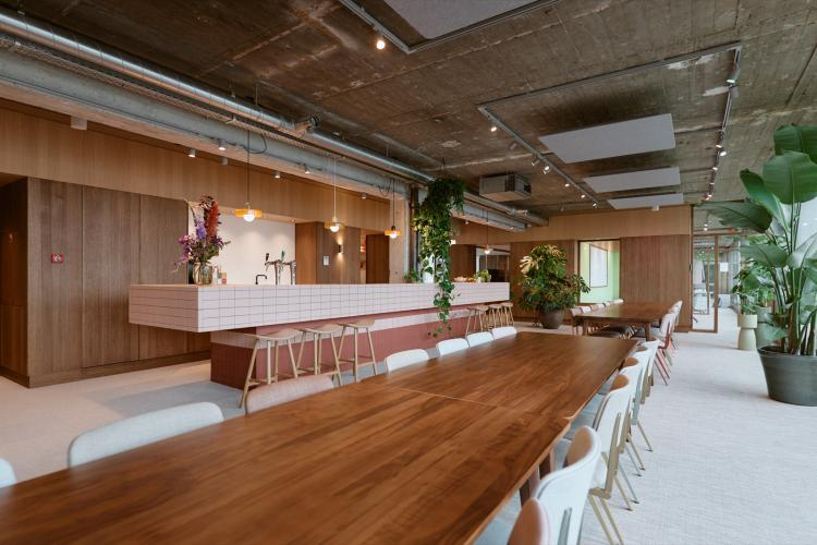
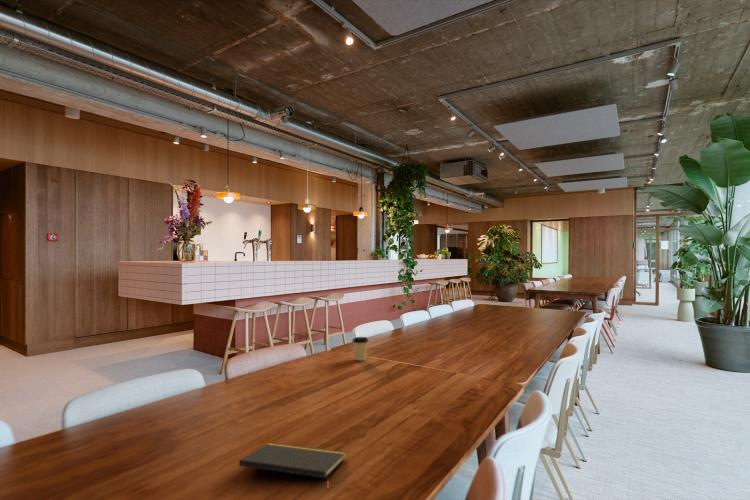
+ notepad (295, 458)
+ coffee cup (360, 348)
